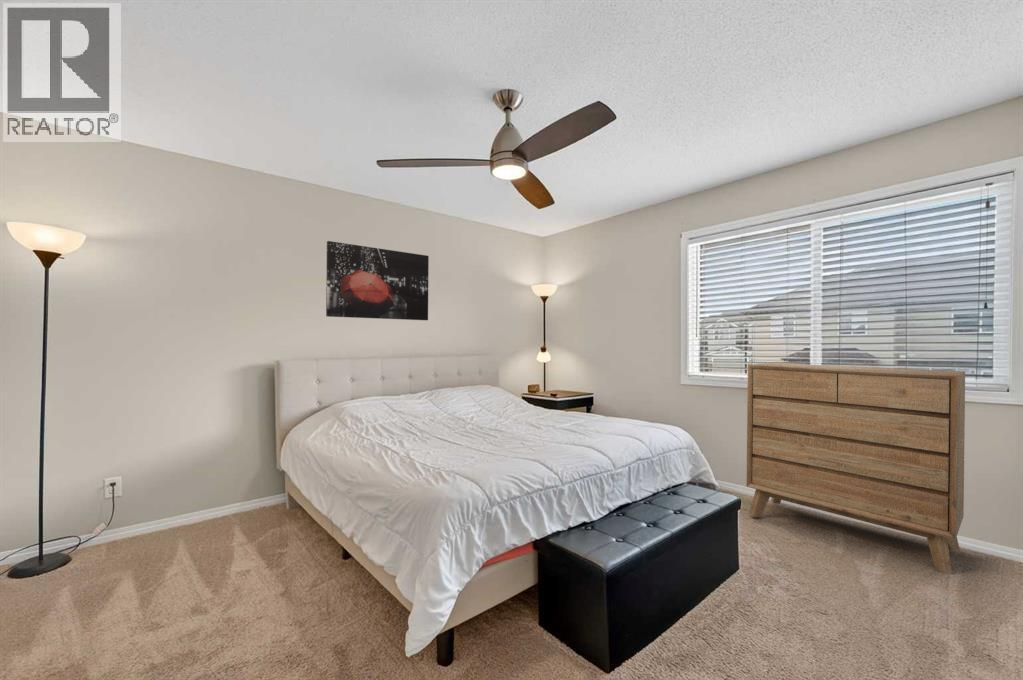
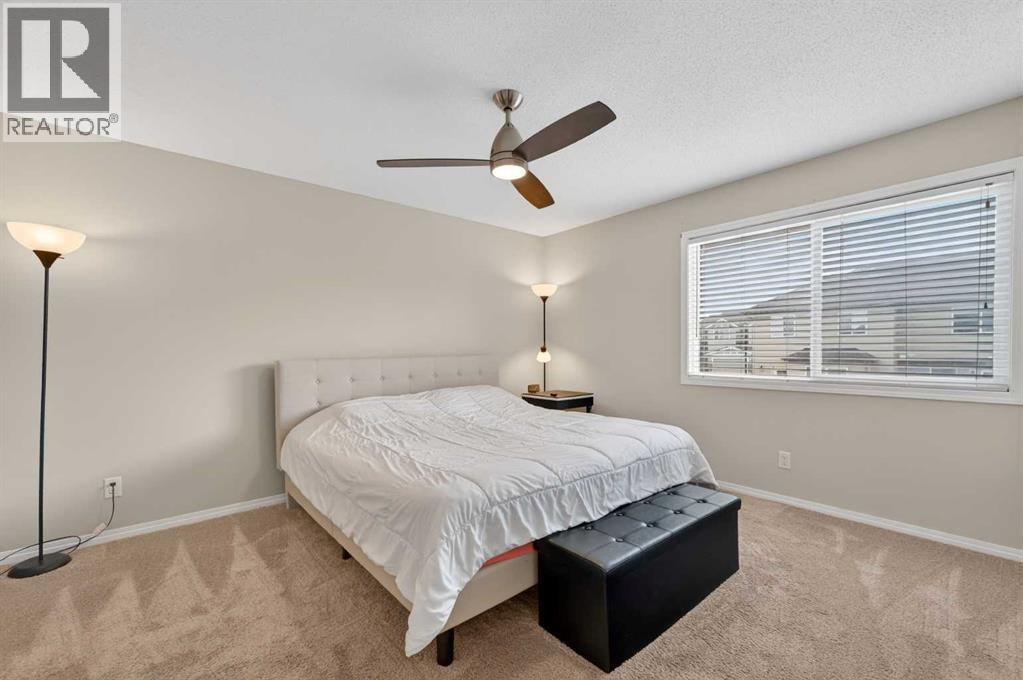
- dresser (846, 449)
- wall art (381, 283)
